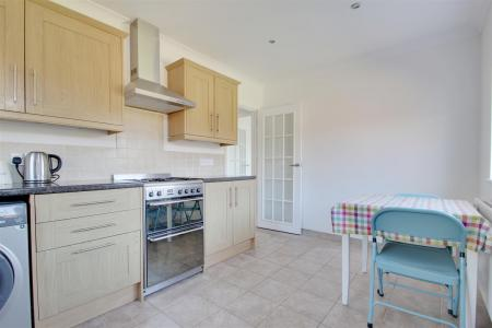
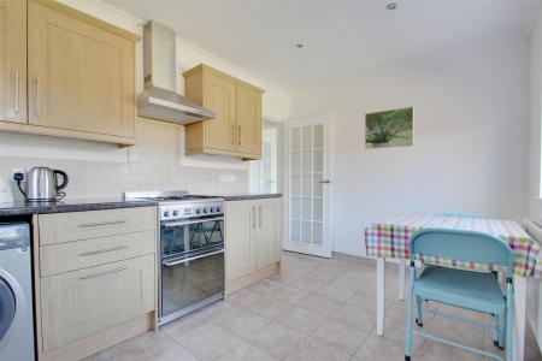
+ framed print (388, 129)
